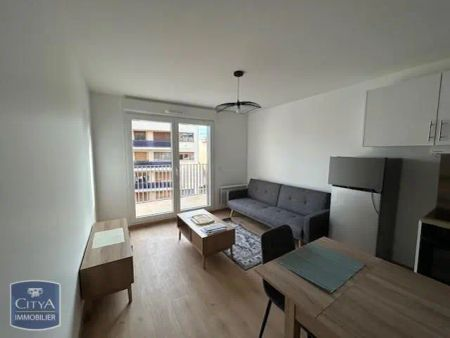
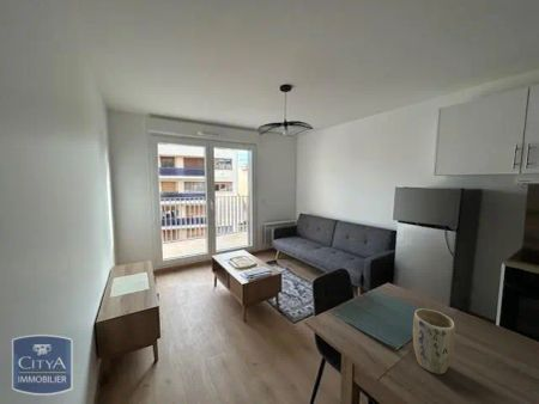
+ plant pot (431, 341)
